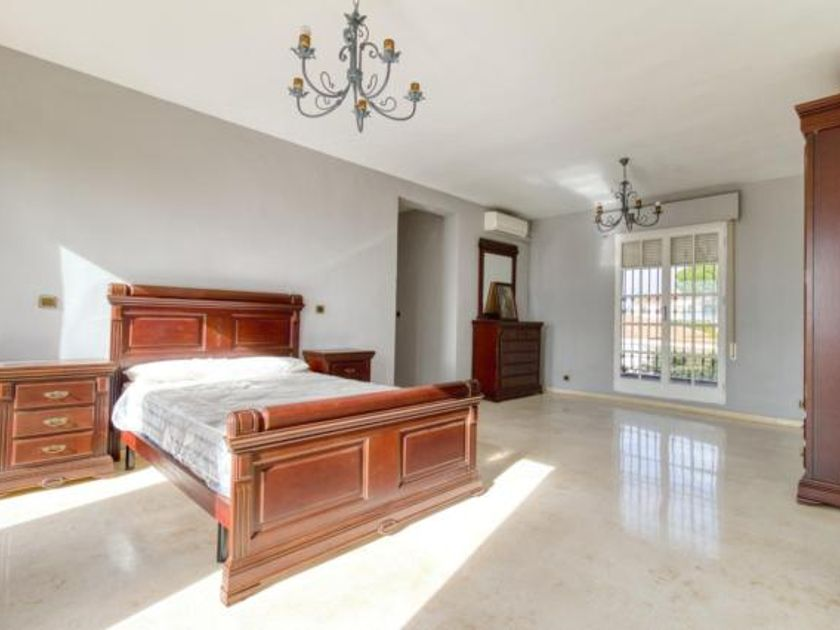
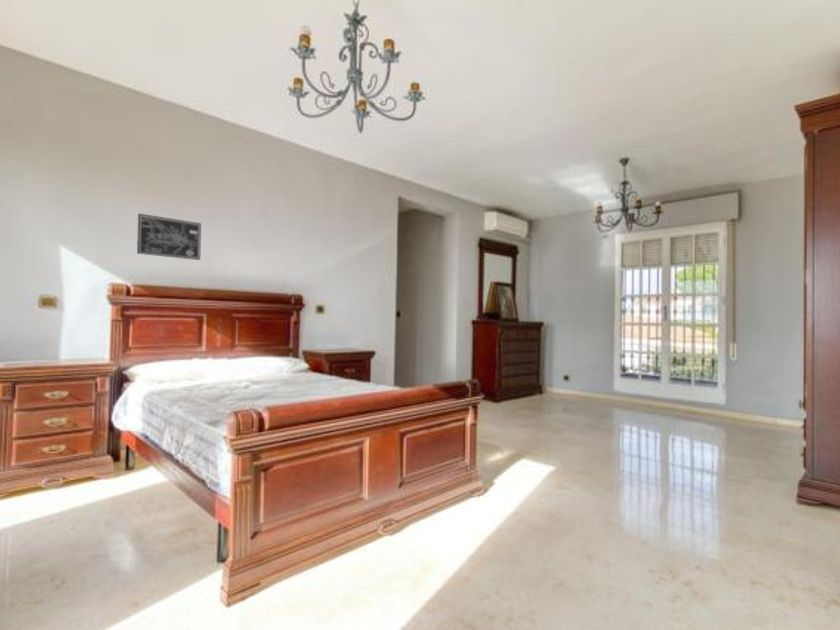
+ wall art (170, 237)
